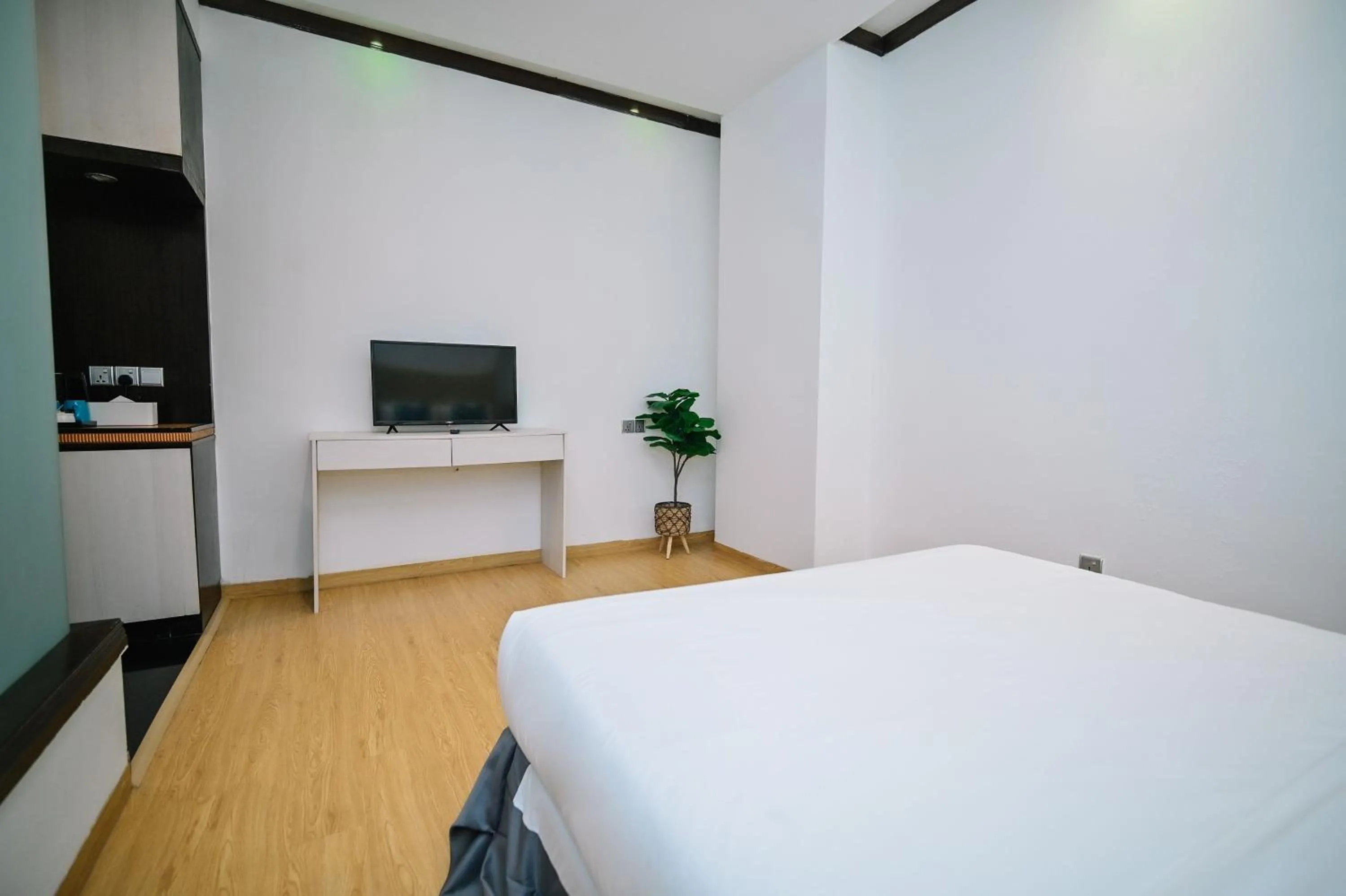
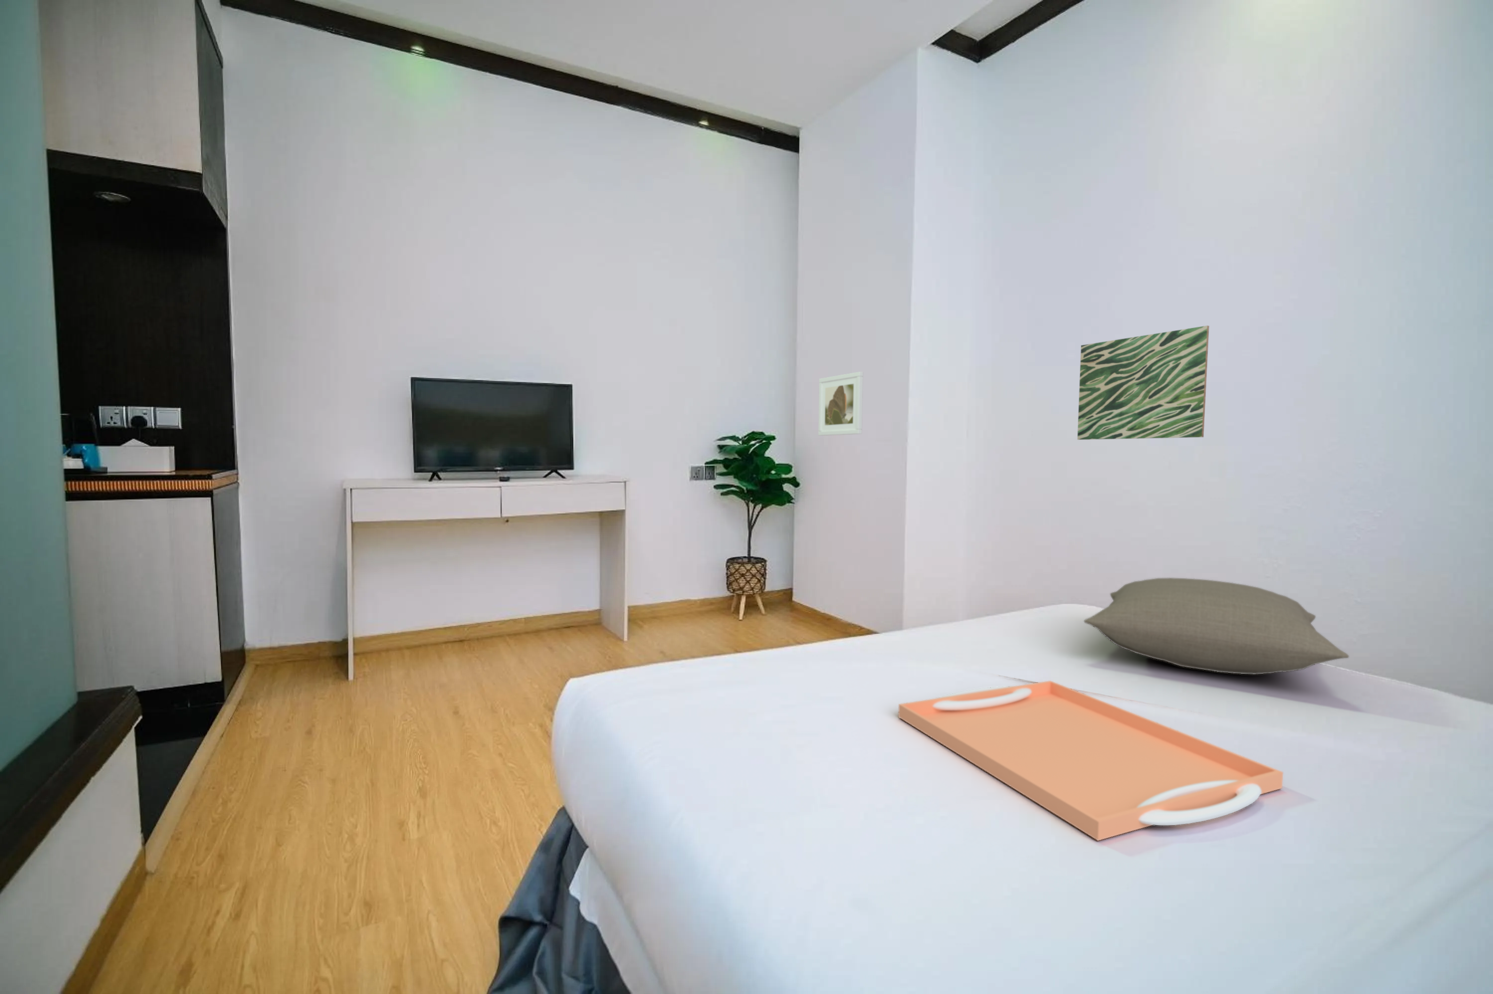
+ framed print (840, 405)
+ pillow (1205, 621)
+ serving tray (1068, 741)
+ wall art (1137, 387)
